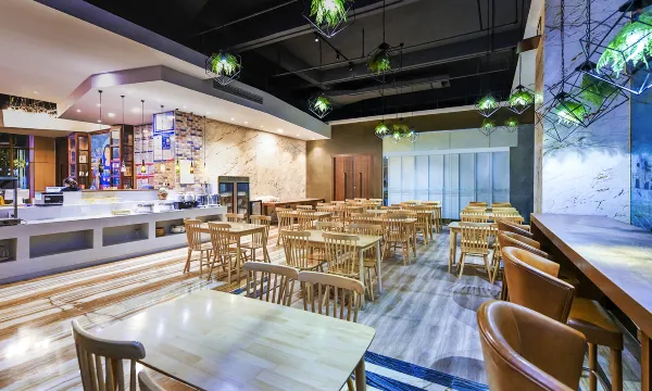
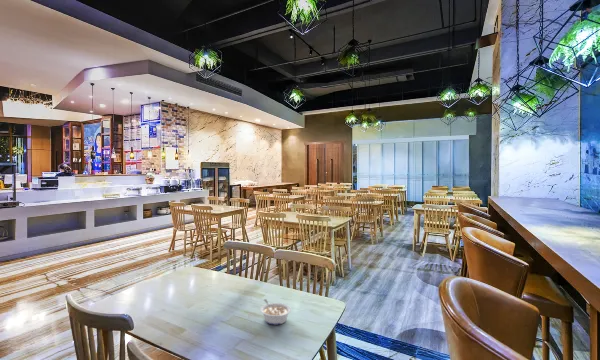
+ legume (274, 313)
